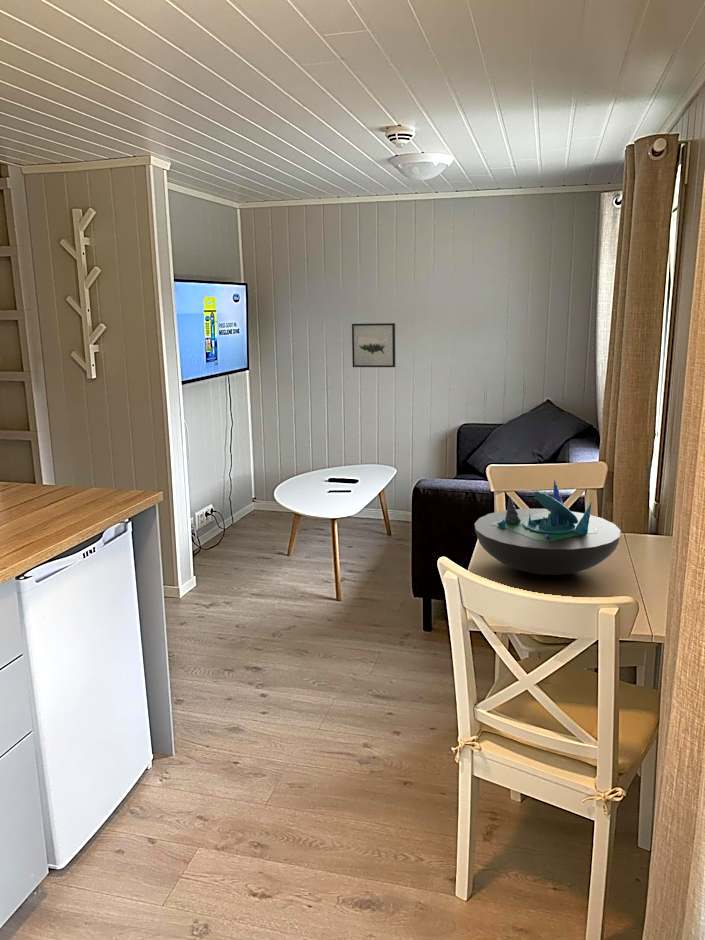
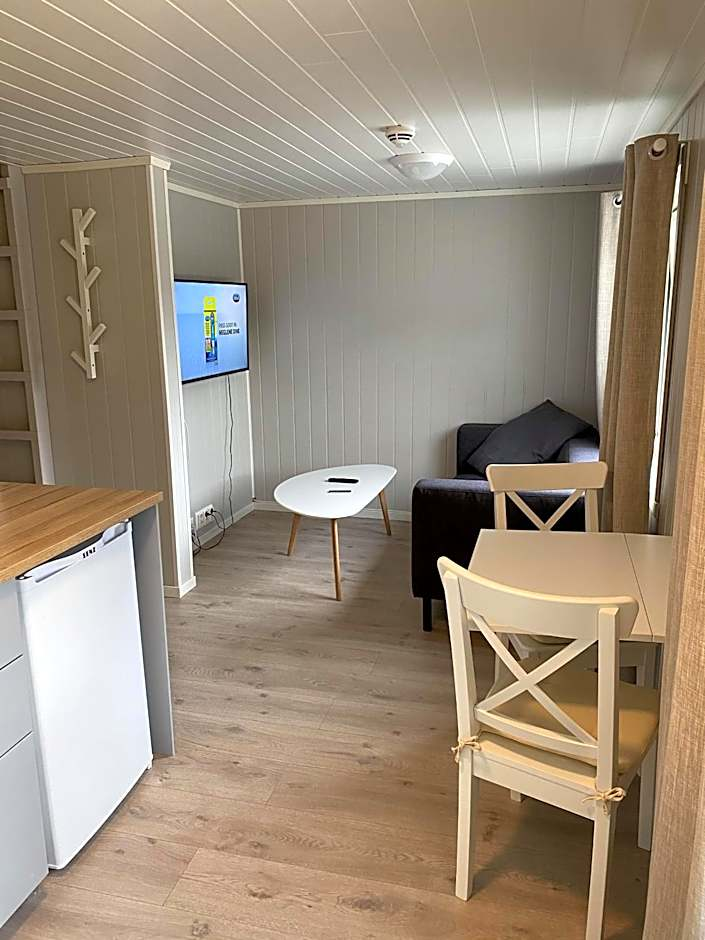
- decorative bowl (546, 528)
- wall art (373, 345)
